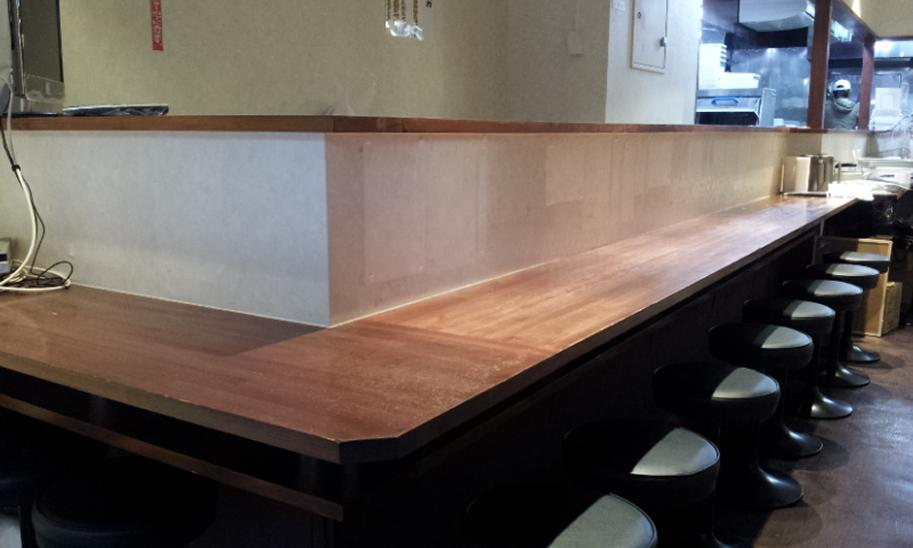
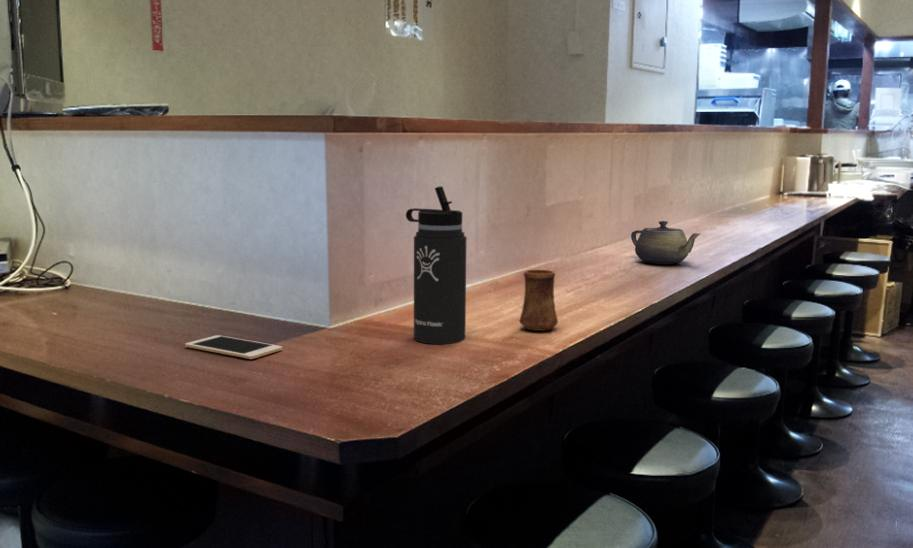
+ teapot (664, 241)
+ cell phone (233, 346)
+ thermos bottle (434, 262)
+ cup (539, 299)
